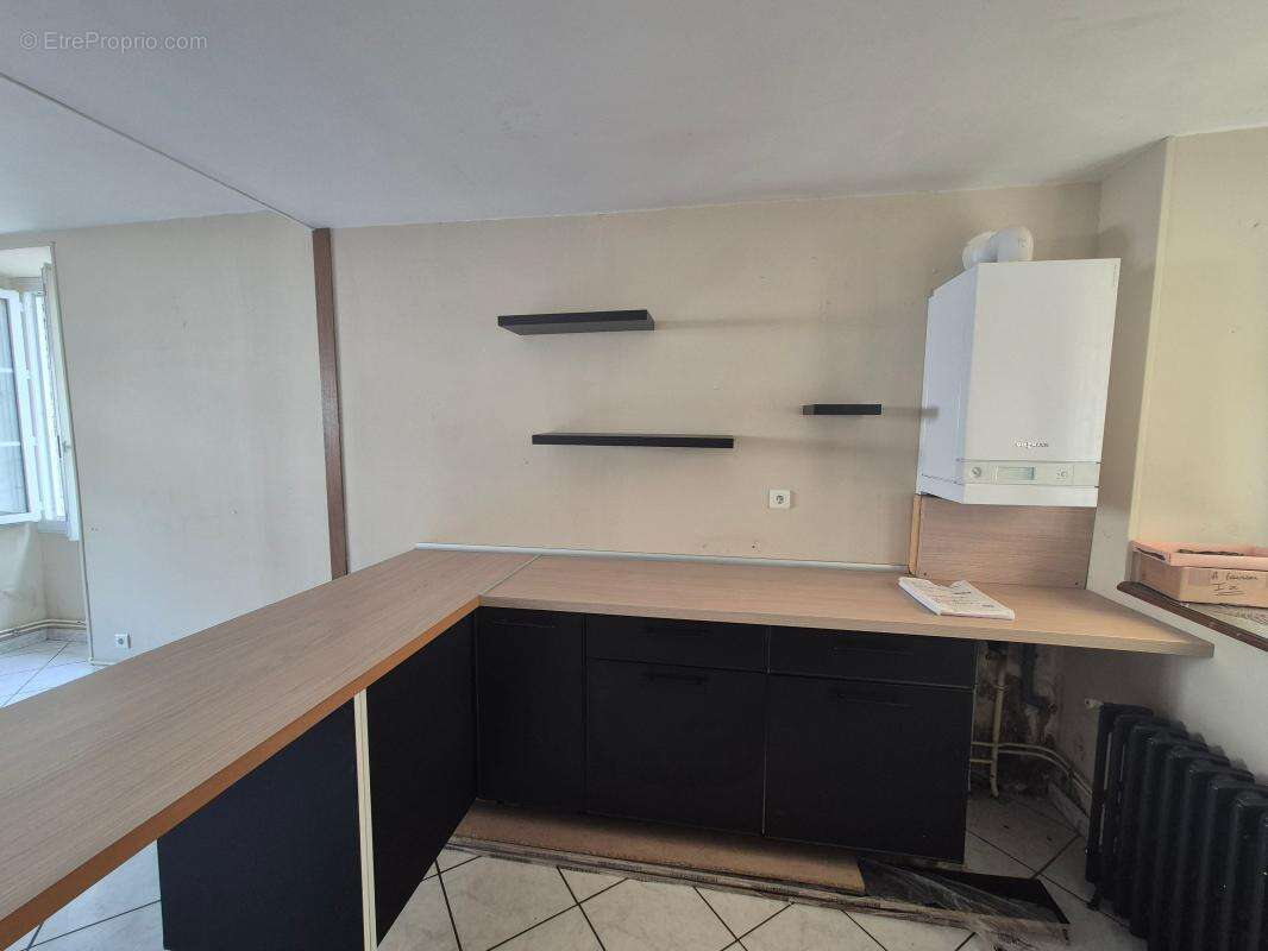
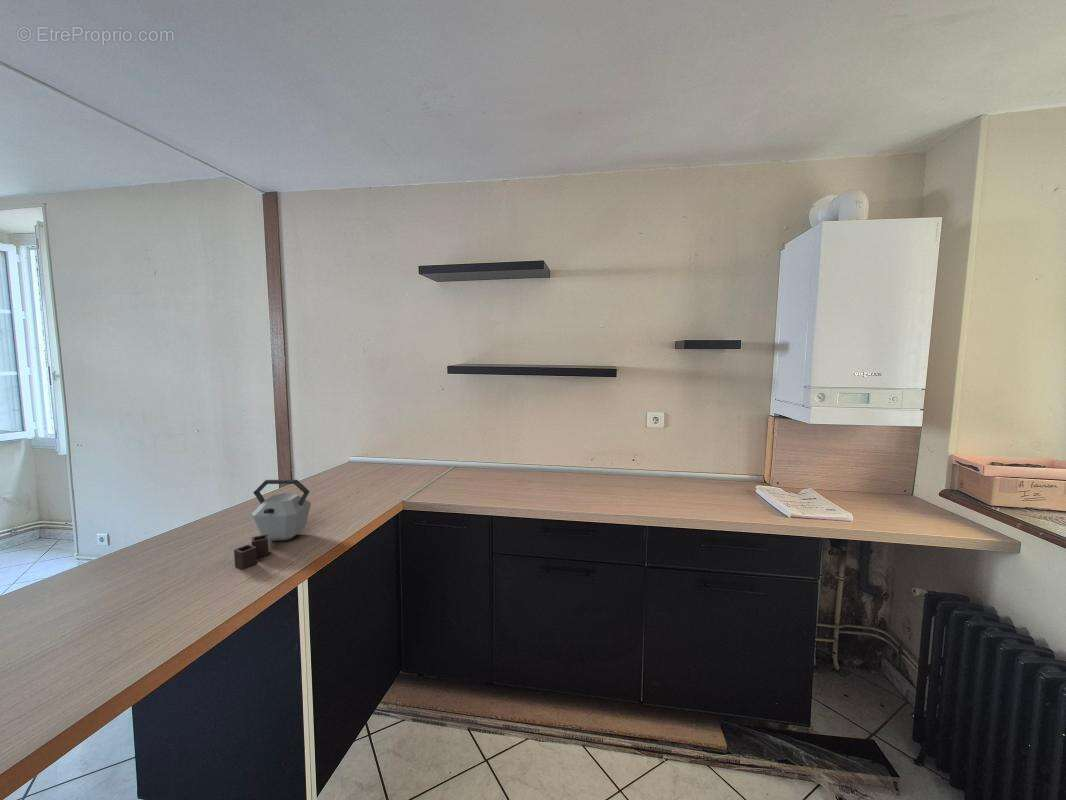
+ kettle (268, 517)
